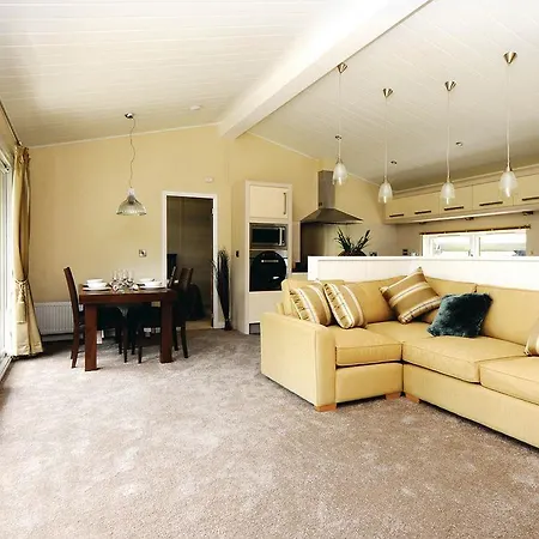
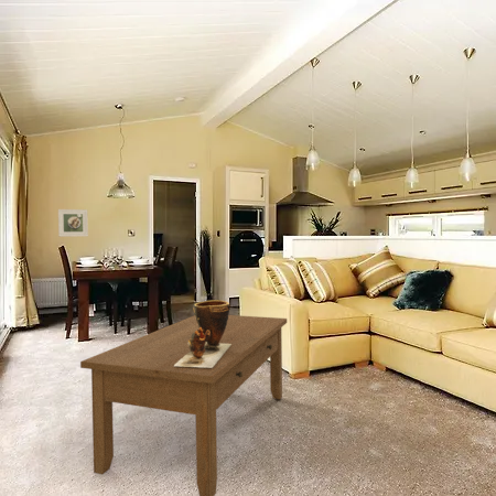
+ clay pot (206, 330)
+ coffee table (204, 381)
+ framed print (73, 223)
